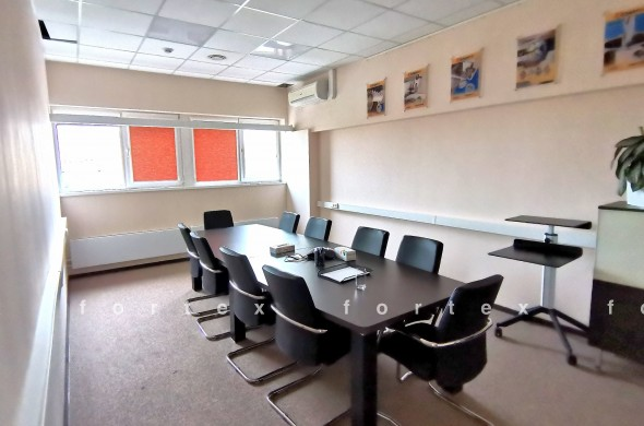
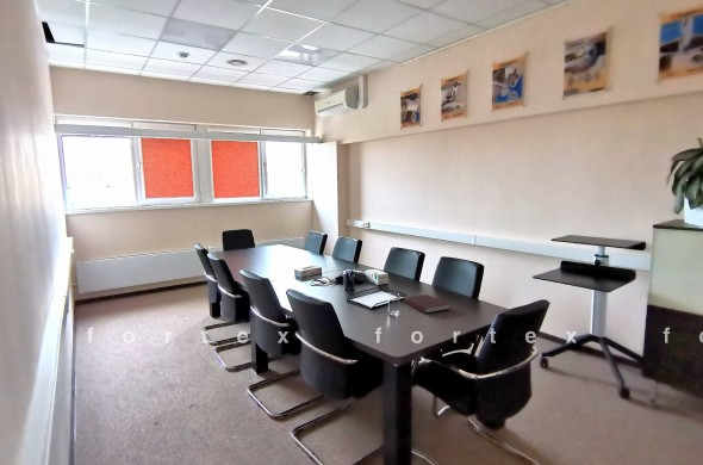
+ notebook (425, 303)
